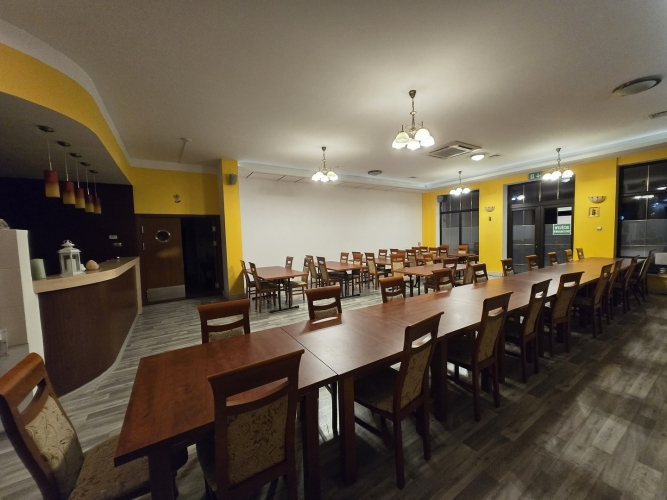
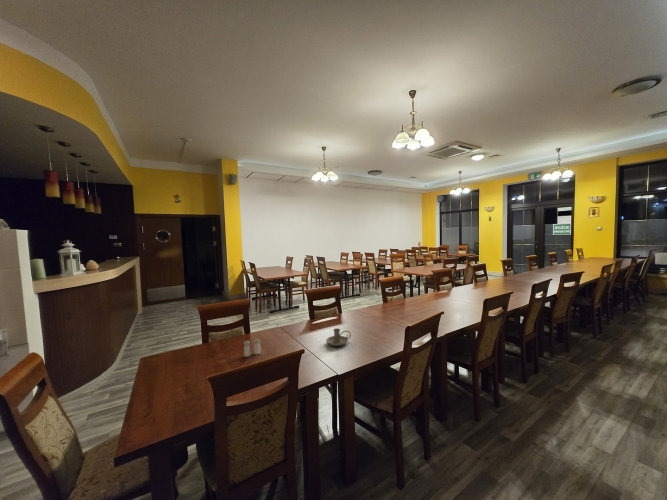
+ candle holder (339, 336)
+ salt and pepper shaker (254, 347)
